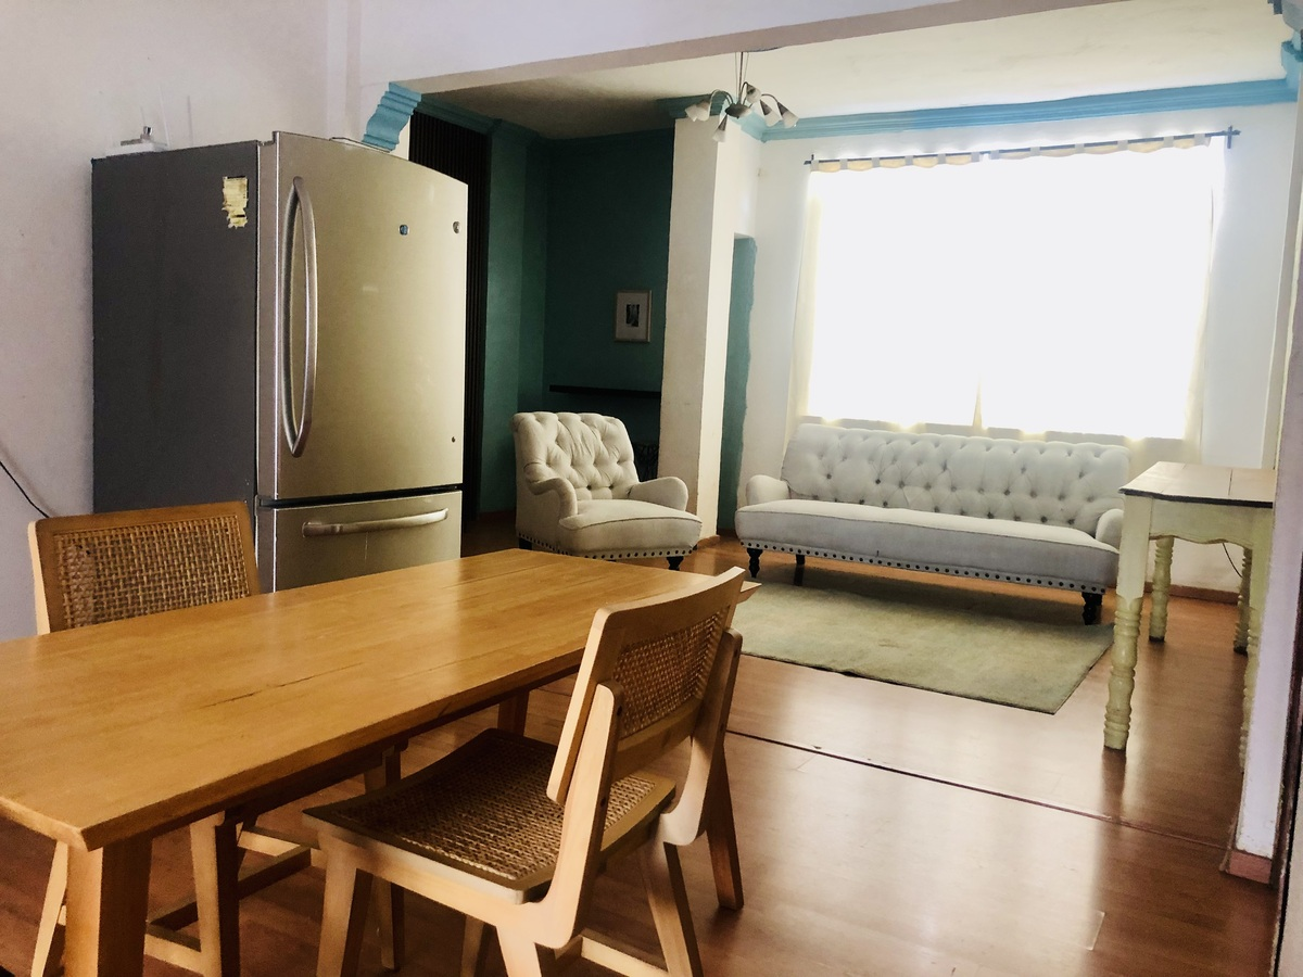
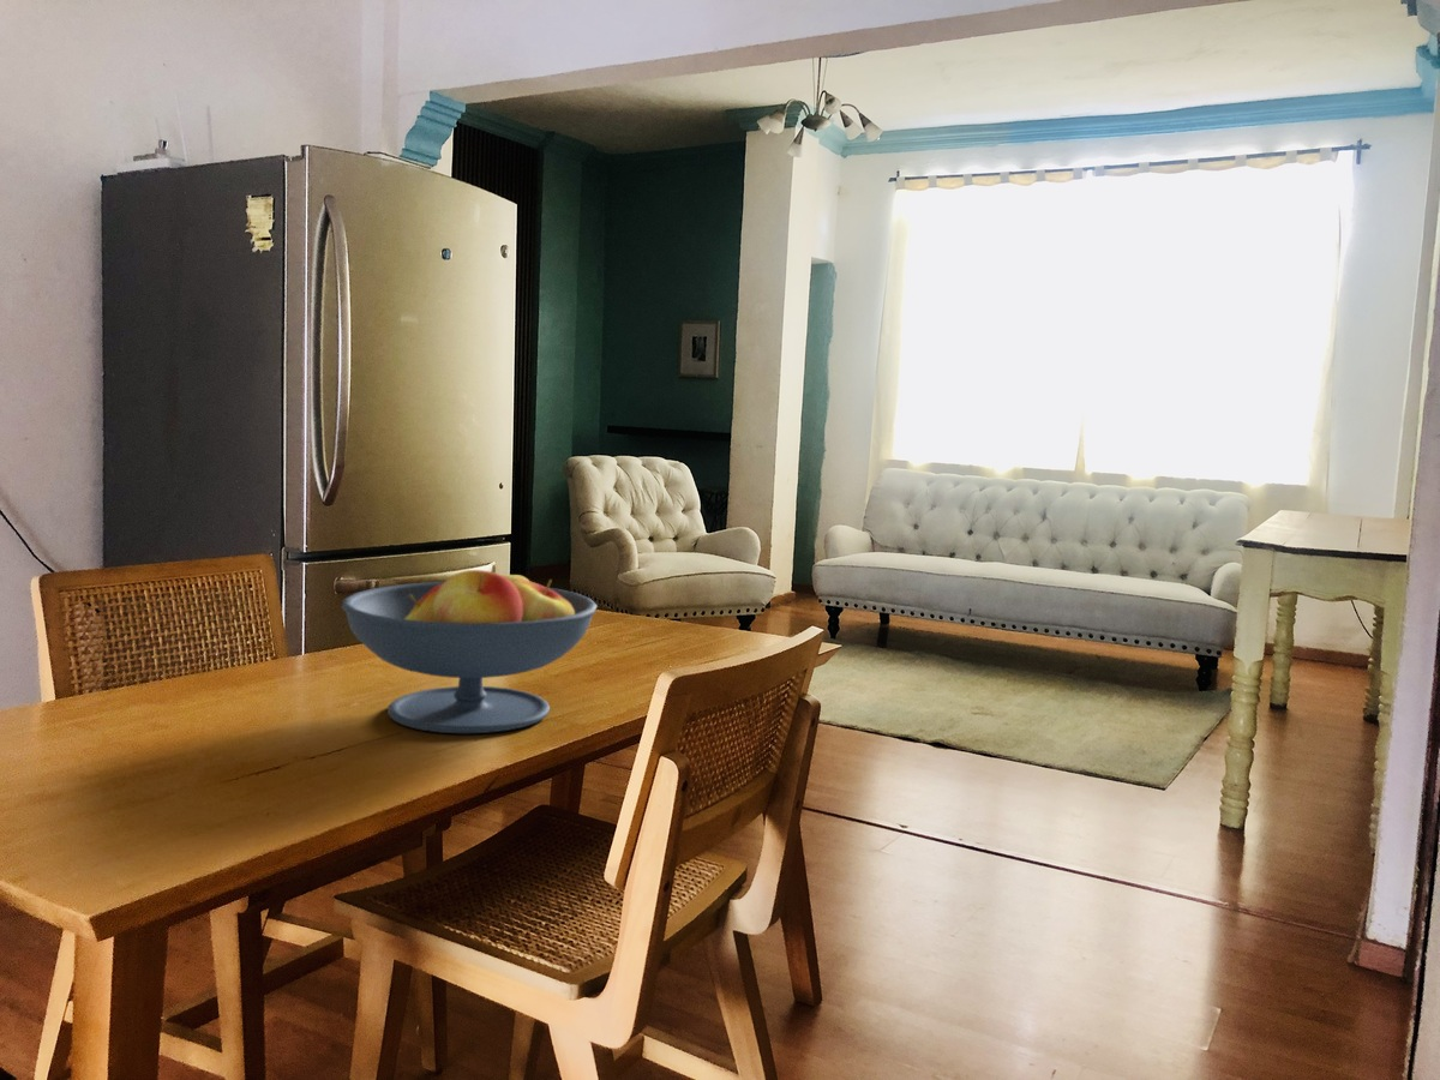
+ fruit bowl (472, 636)
